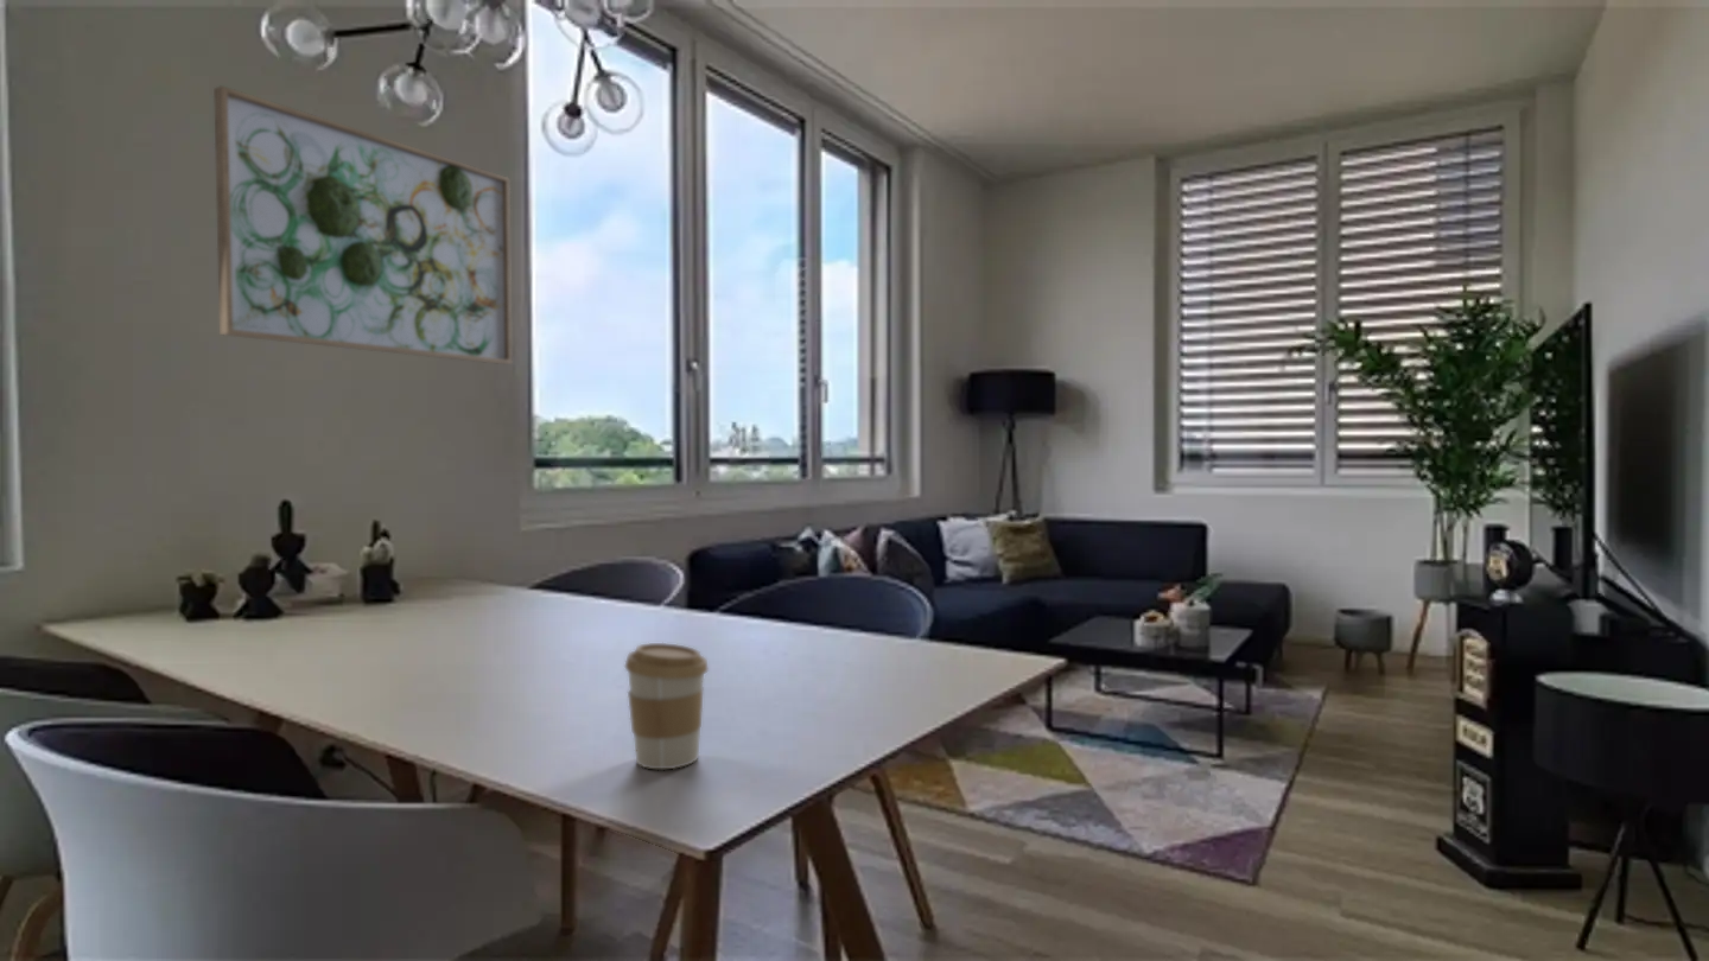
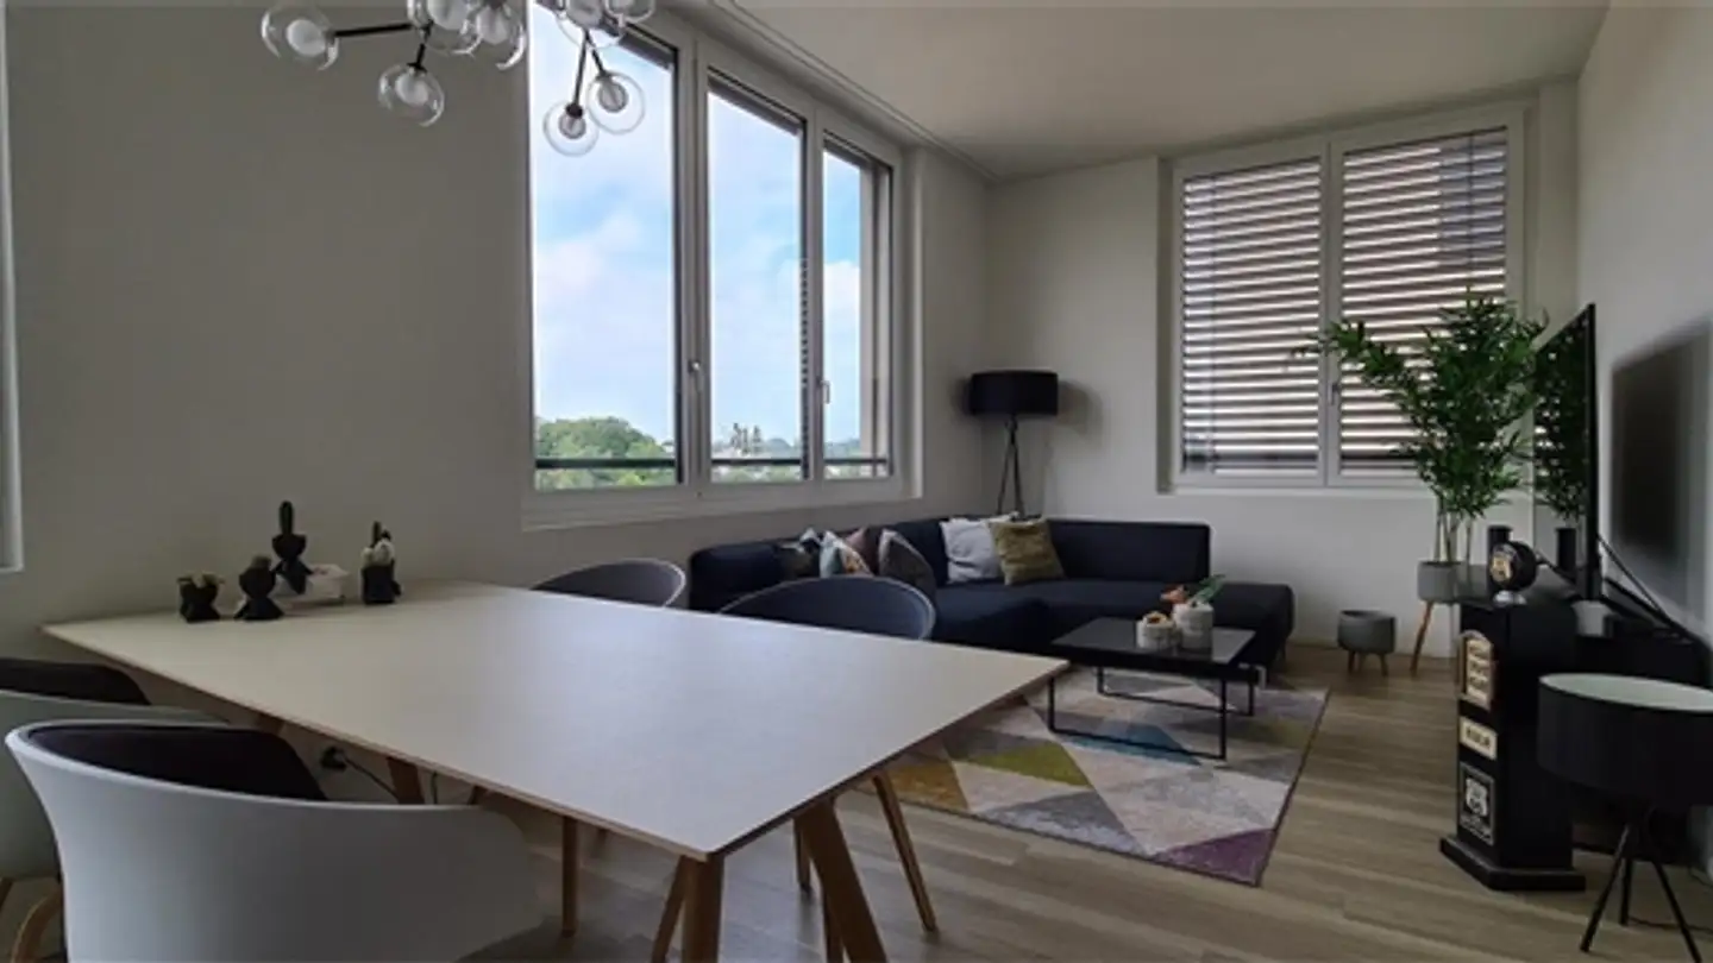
- coffee cup (667, 702)
- wall art (386, 244)
